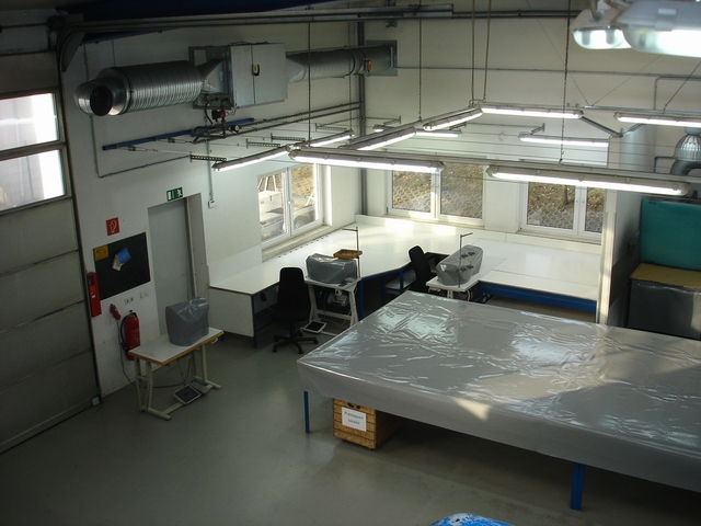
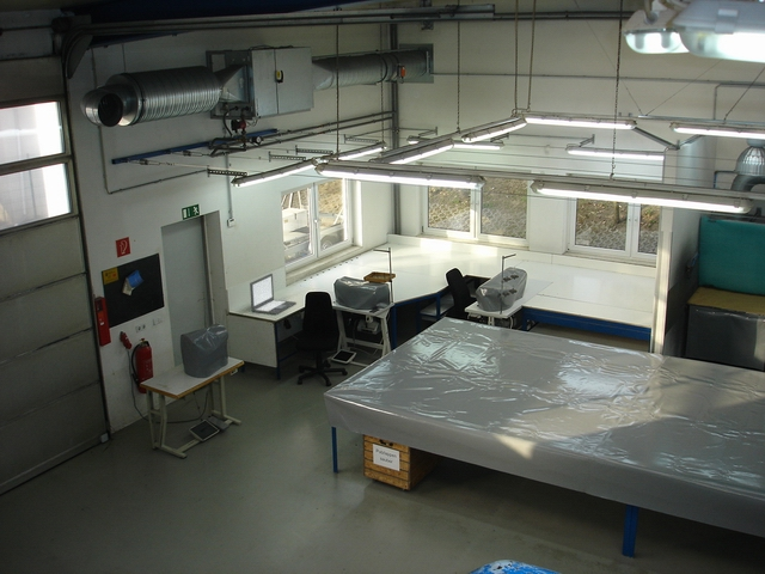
+ laptop (273, 293)
